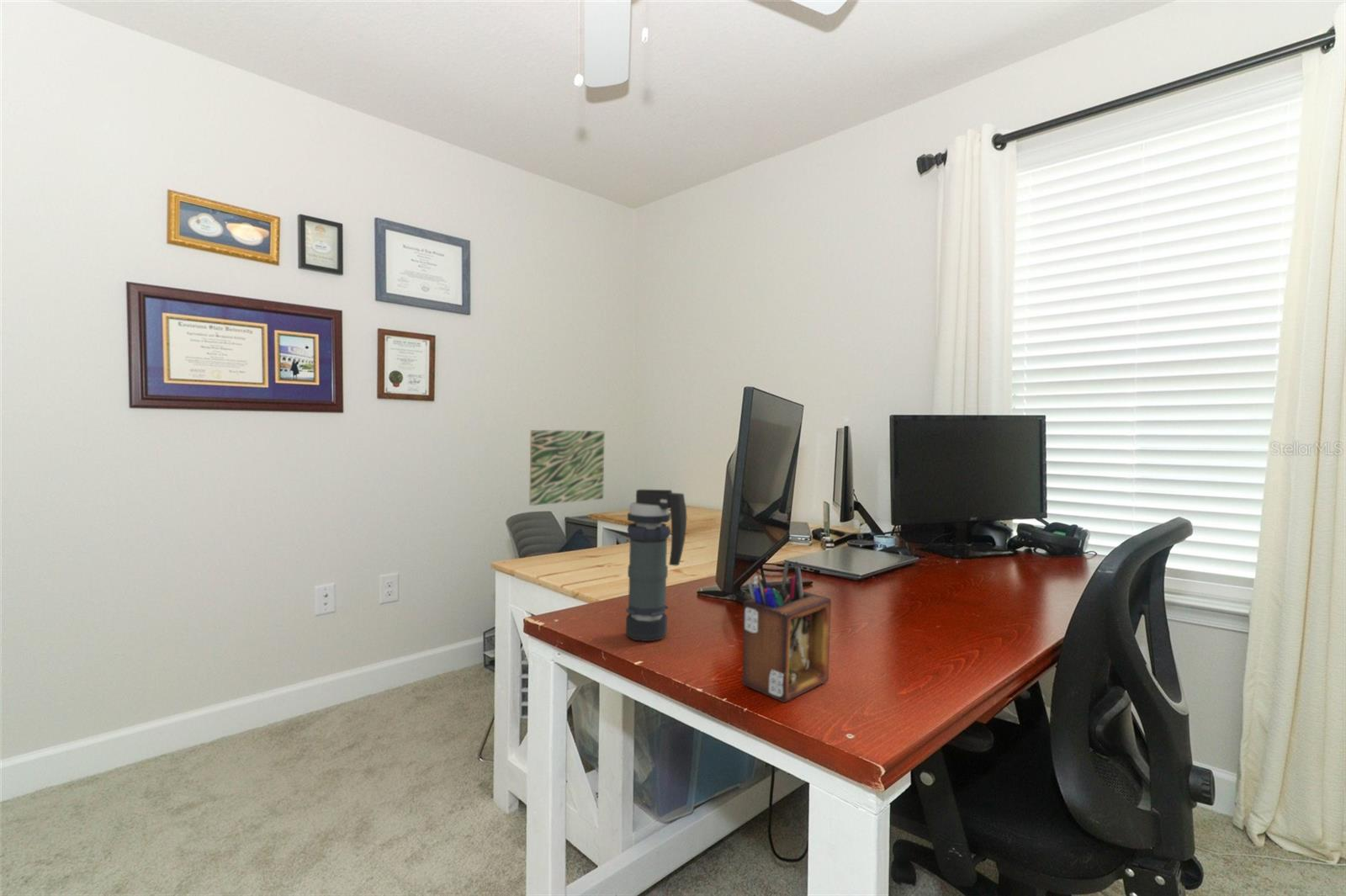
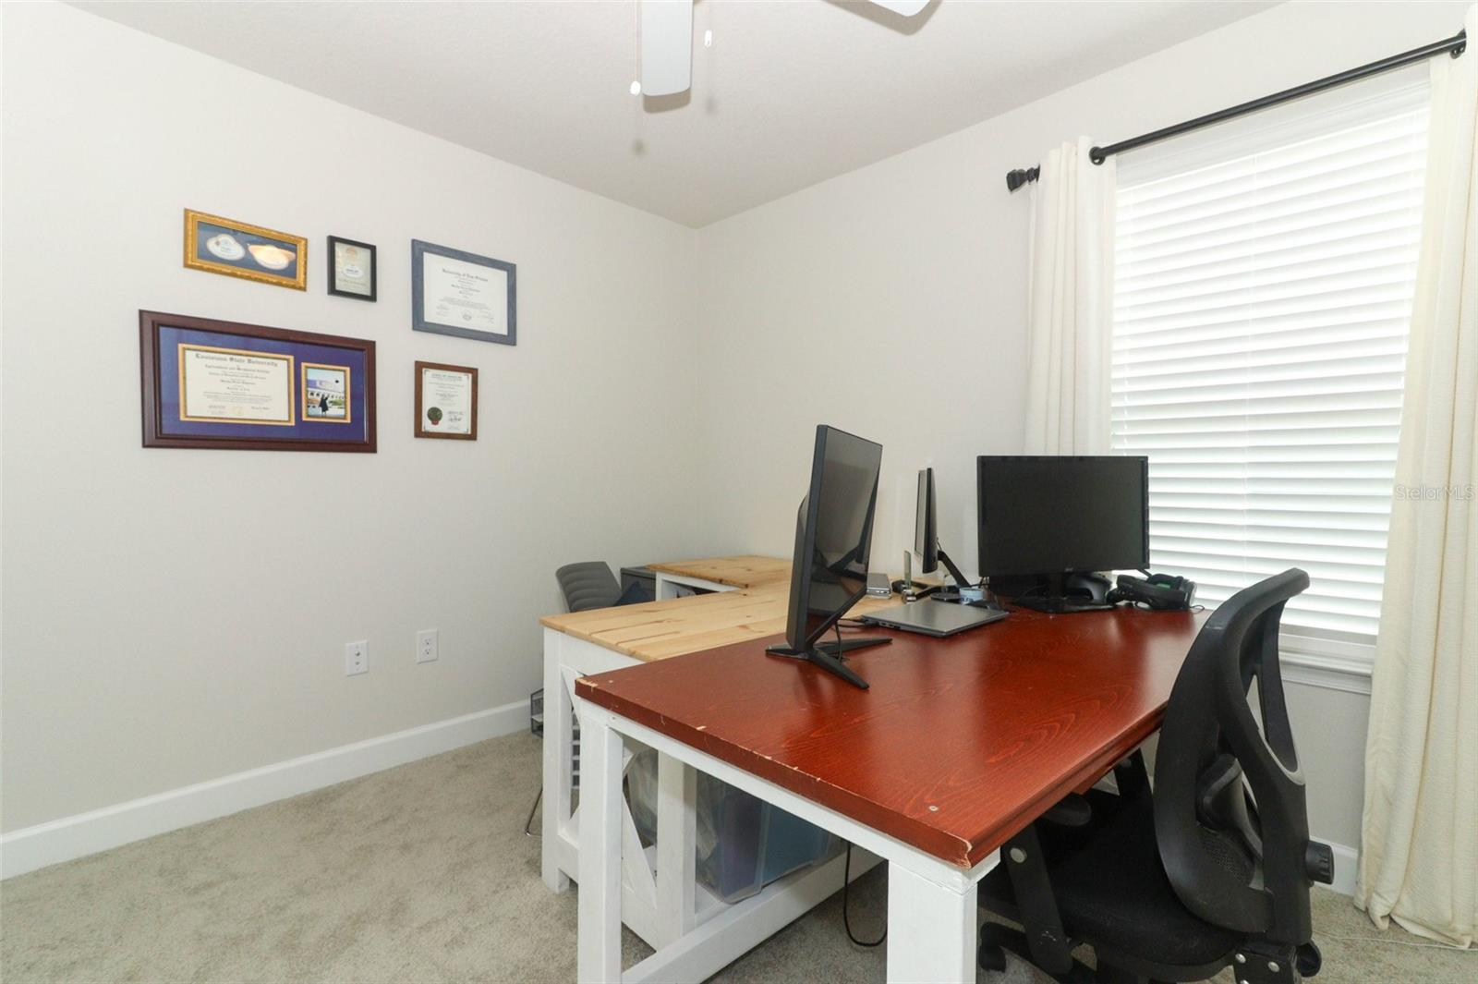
- desk organizer (787, 625)
- wall art (569, 466)
- smoke grenade (655, 563)
